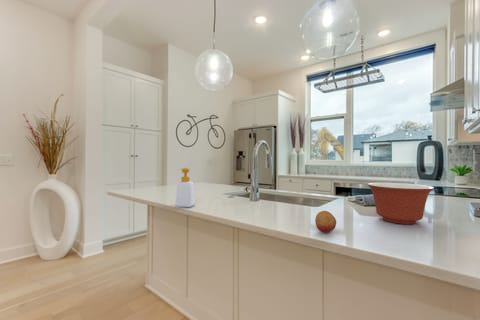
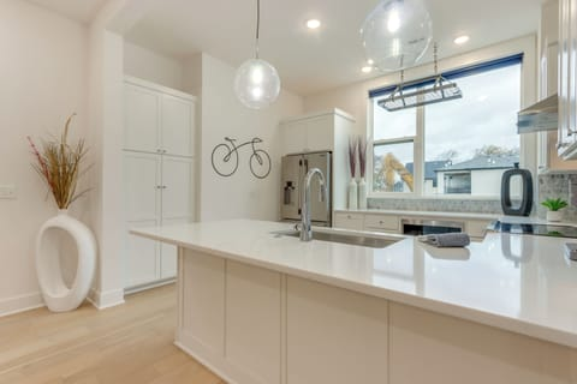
- soap bottle (186, 186)
- fruit (325, 221)
- mixing bowl (398, 202)
